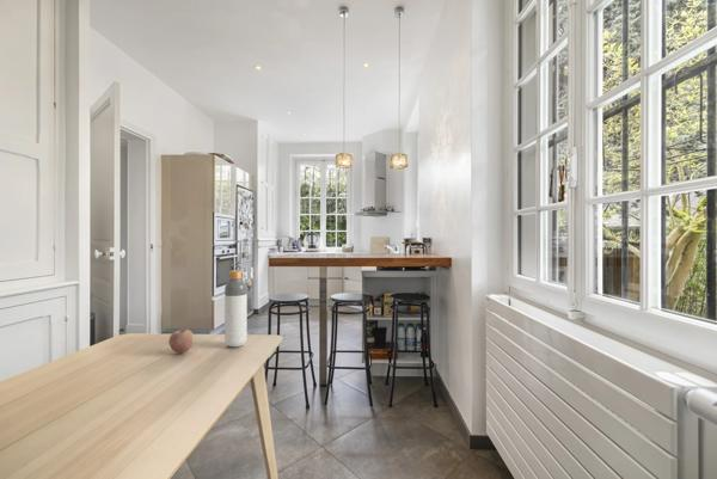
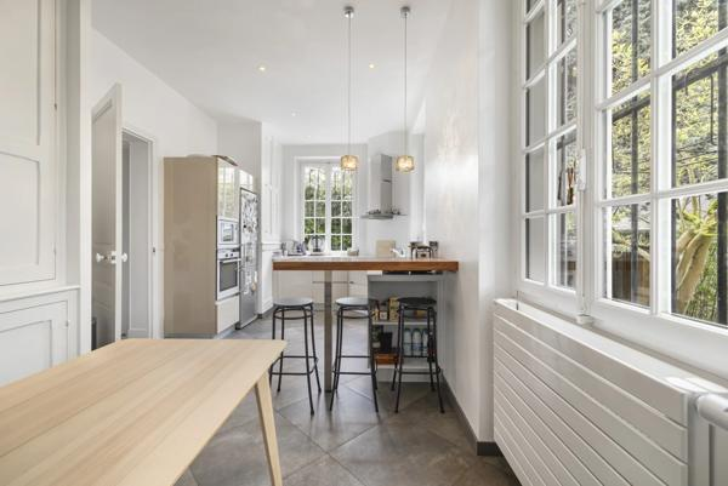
- fruit (182, 340)
- bottle (235, 307)
